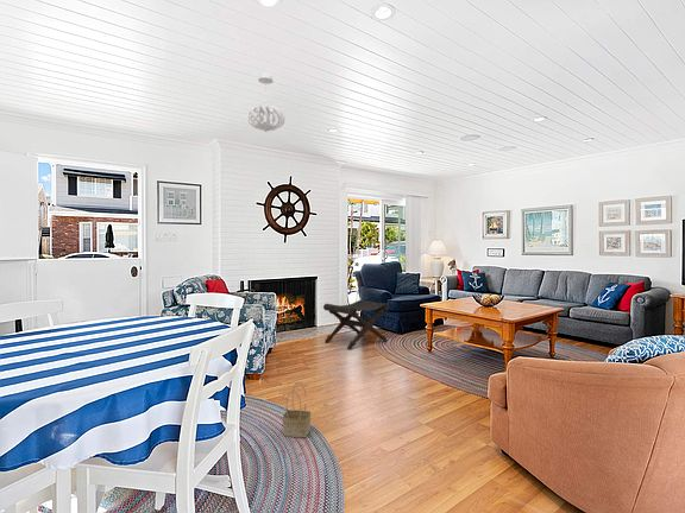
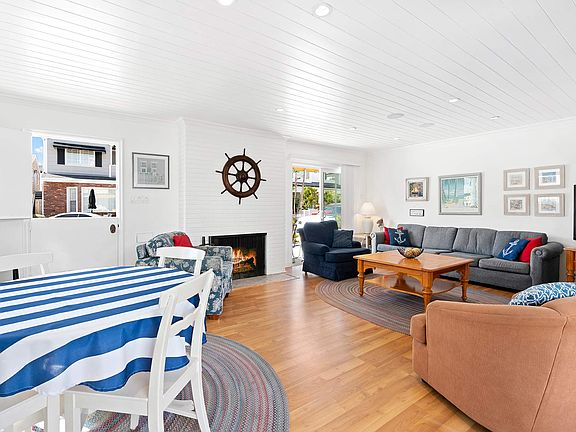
- footstool (356, 322)
- basket (296, 411)
- pendant light (265, 103)
